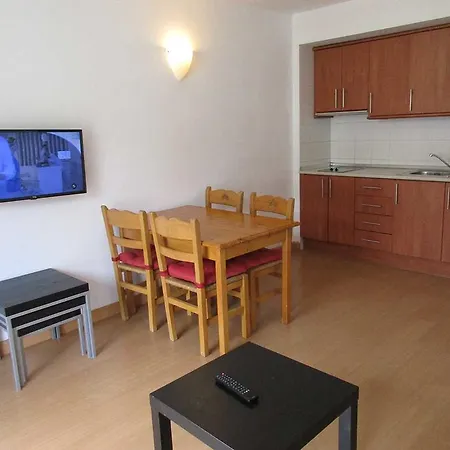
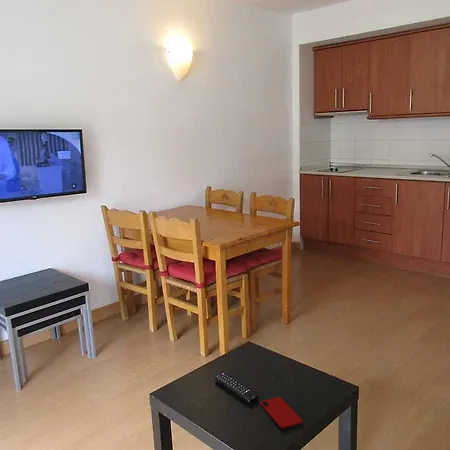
+ smartphone (280, 411)
